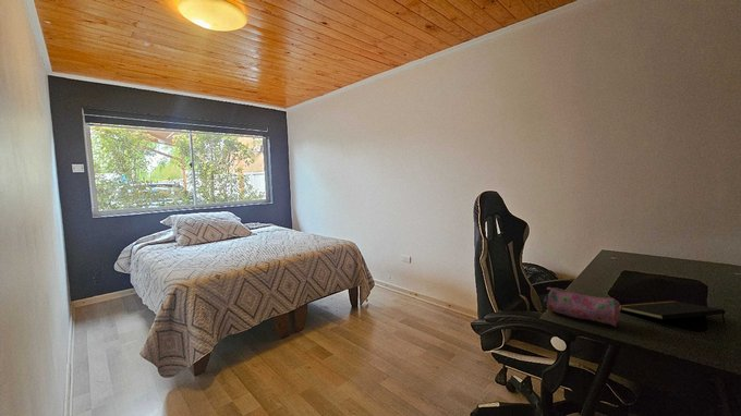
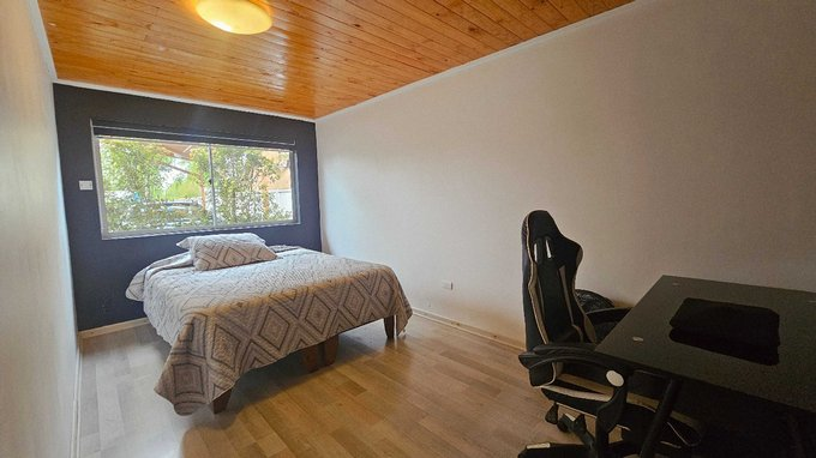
- notepad (666, 309)
- pencil case (580, 305)
